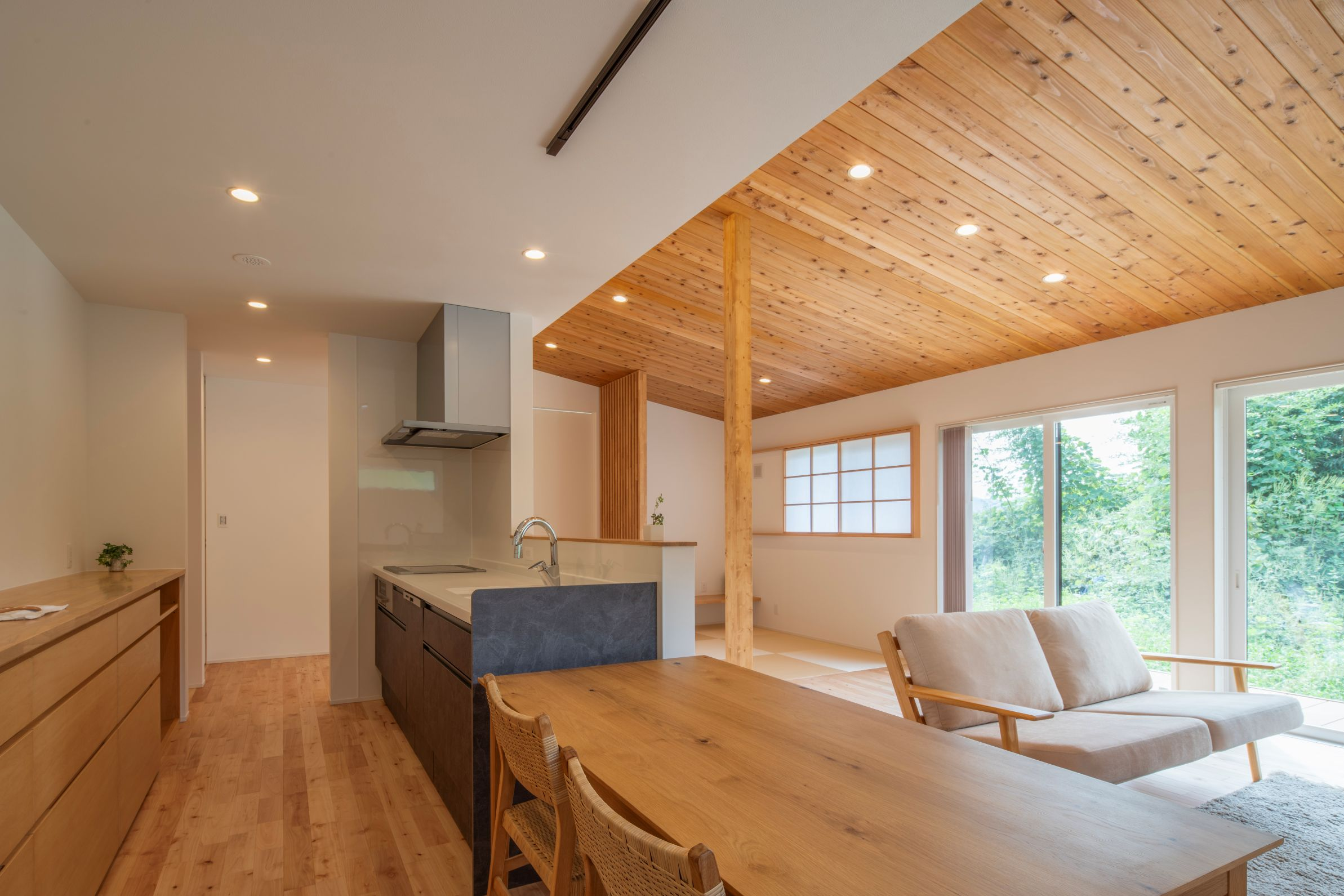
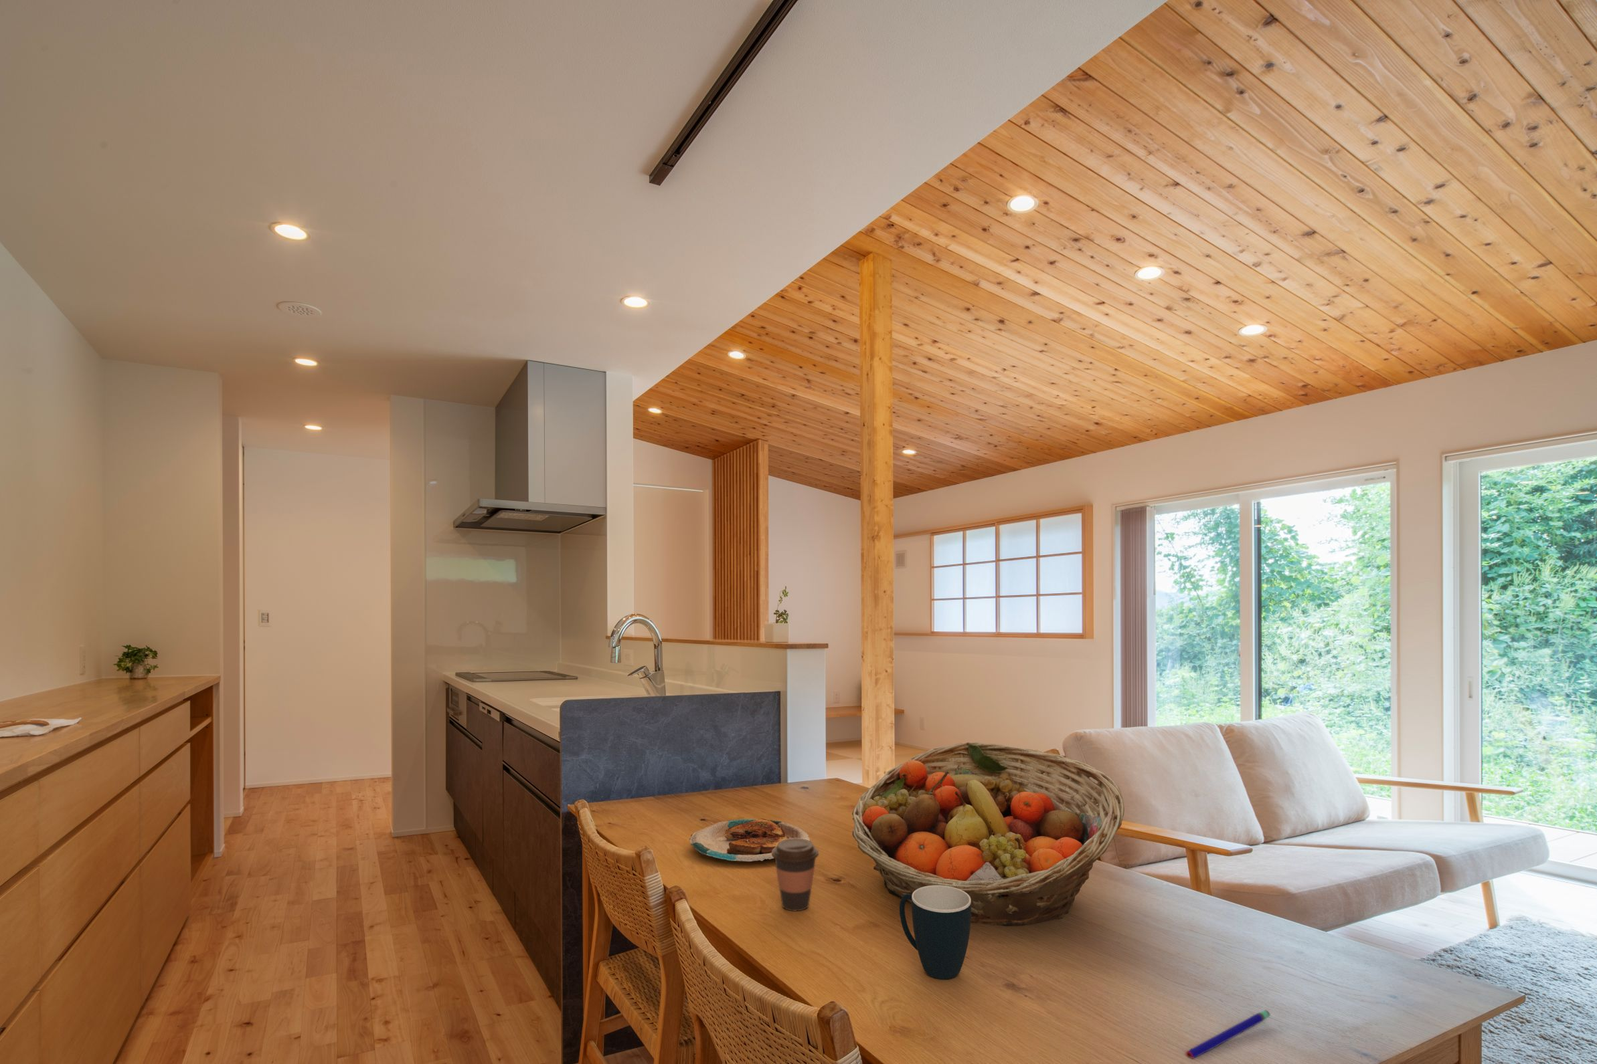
+ fruit basket (980, 828)
+ mug (932, 930)
+ plate (749, 838)
+ pen (1230, 1033)
+ coffee cup (795, 875)
